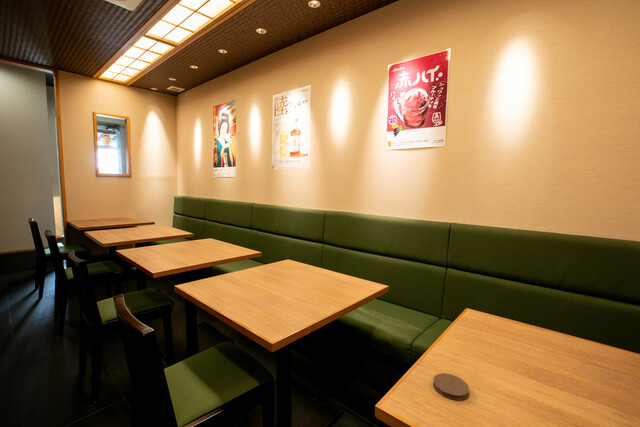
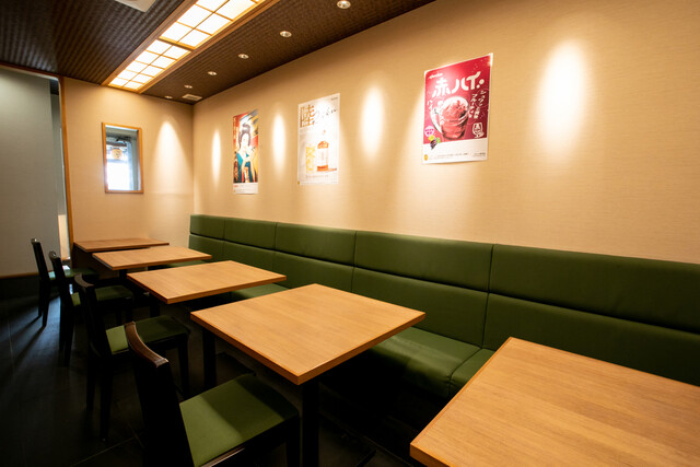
- coaster (450, 385)
